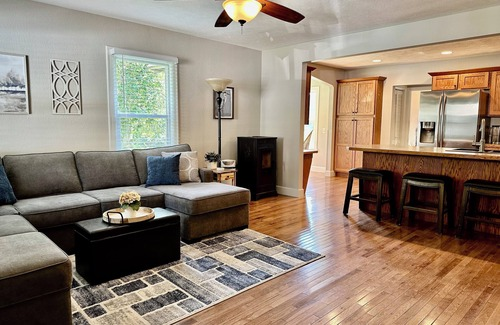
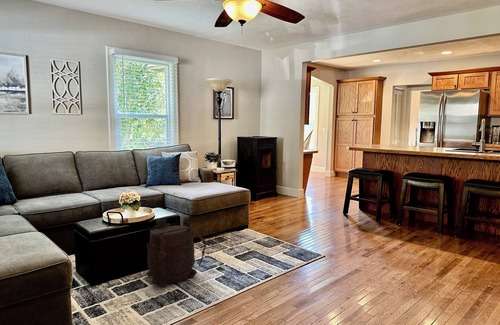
+ backpack (171, 251)
